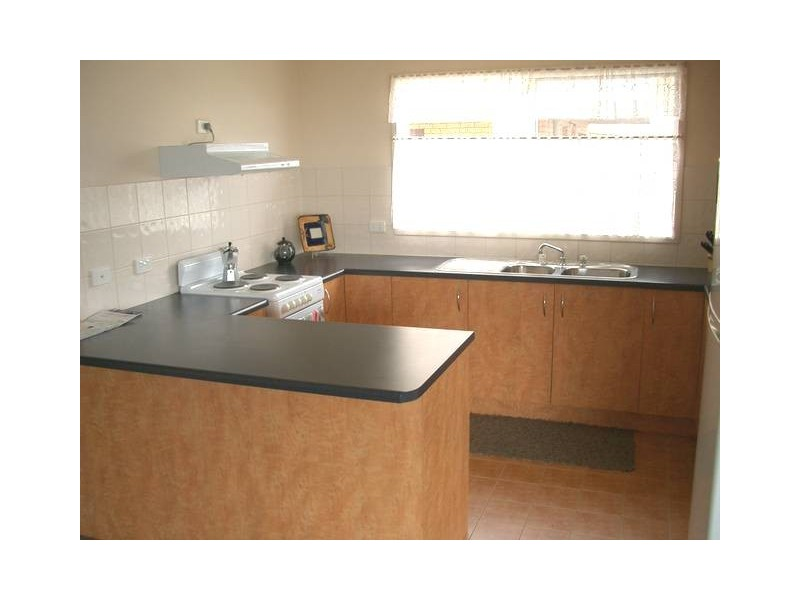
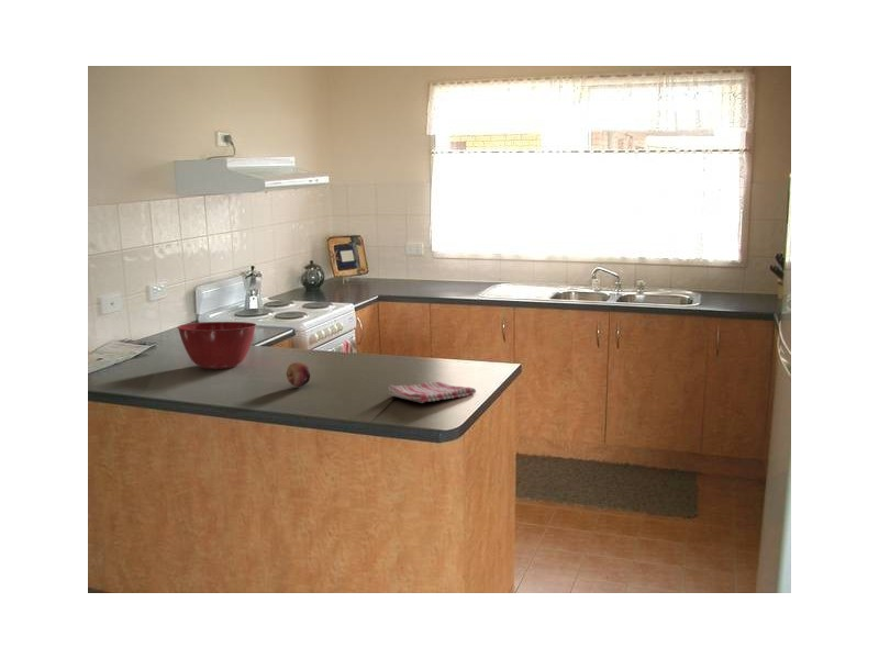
+ dish towel (432, 390)
+ fruit (298, 375)
+ mixing bowl (218, 345)
